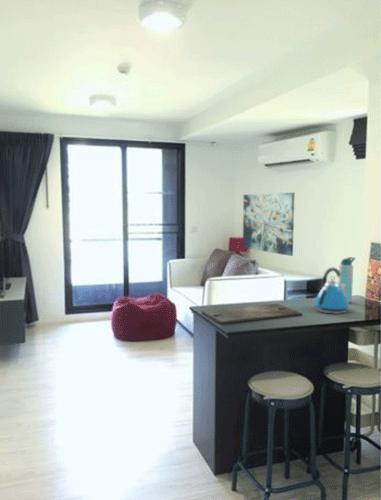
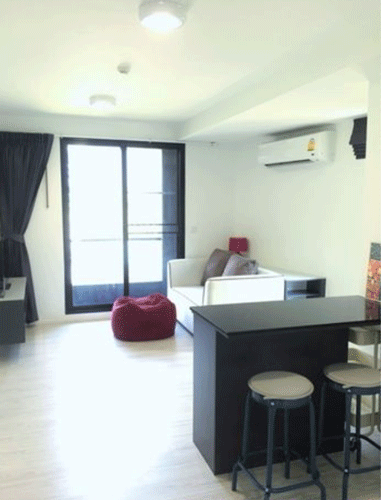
- wall art (266, 222)
- water bottle (346, 279)
- kettle (331, 288)
- cutting board (251, 313)
